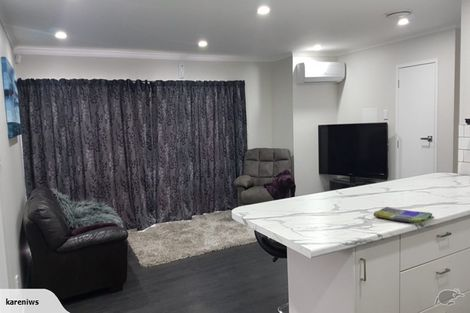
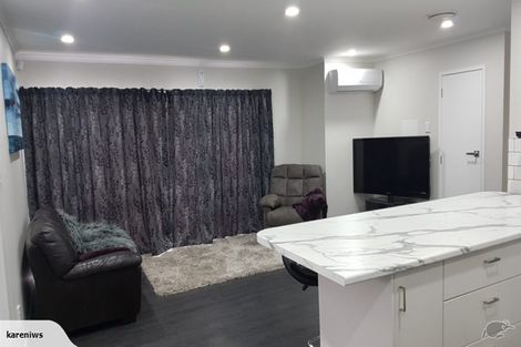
- dish towel (402, 214)
